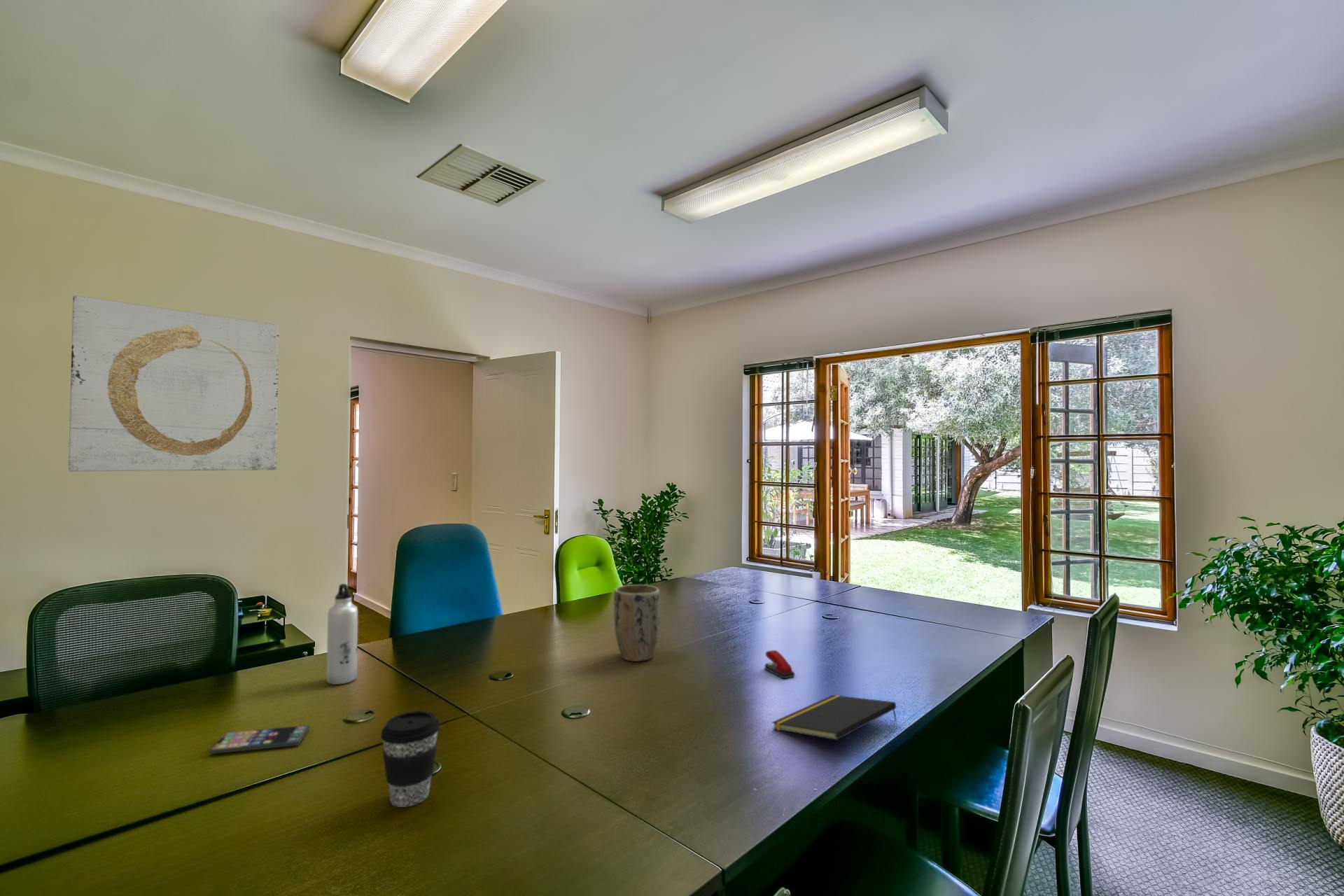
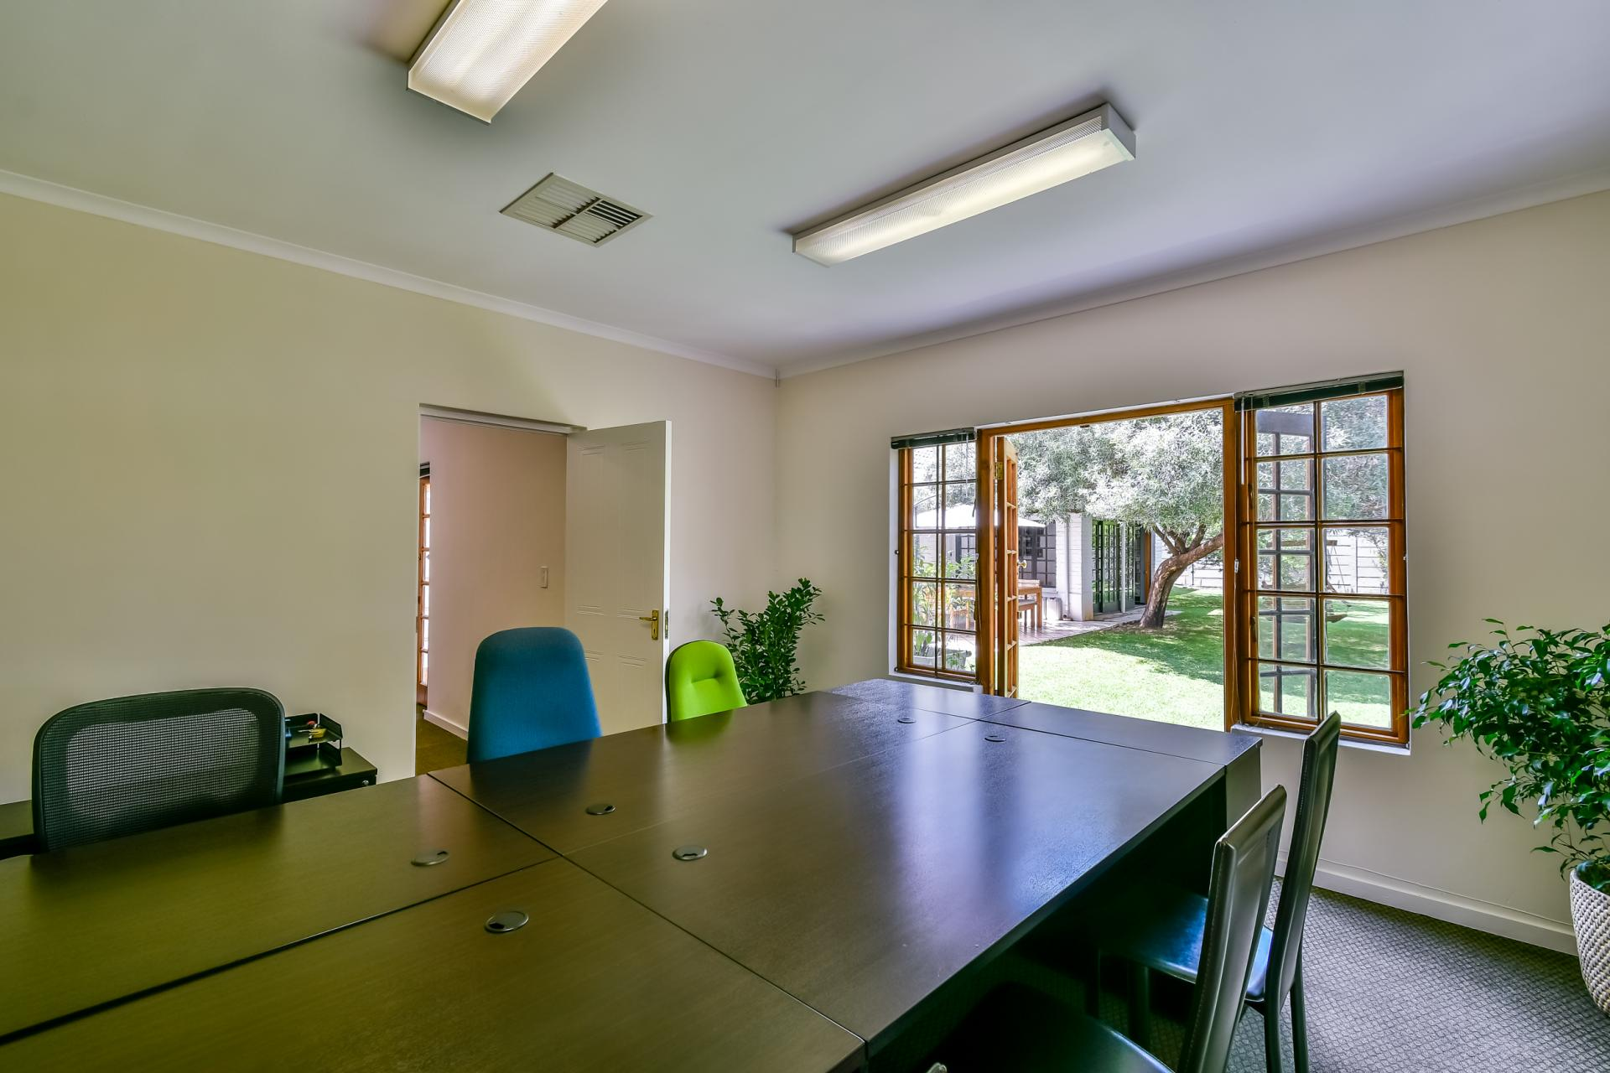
- stapler (778, 662)
- water bottle (342, 631)
- smartphone (262, 738)
- plant pot (636, 622)
- notepad (834, 715)
- wall art (183, 391)
- coffee cup (410, 758)
